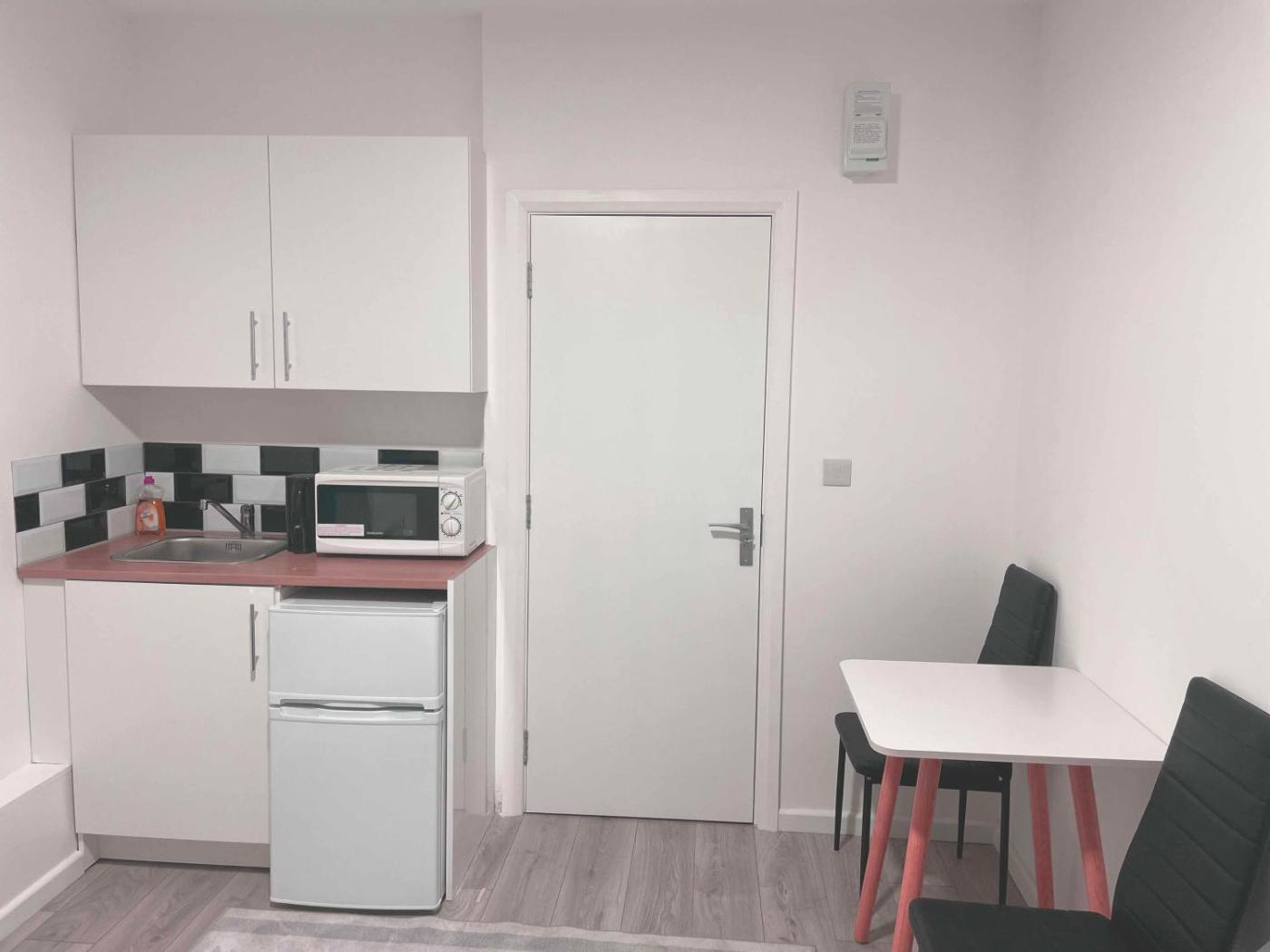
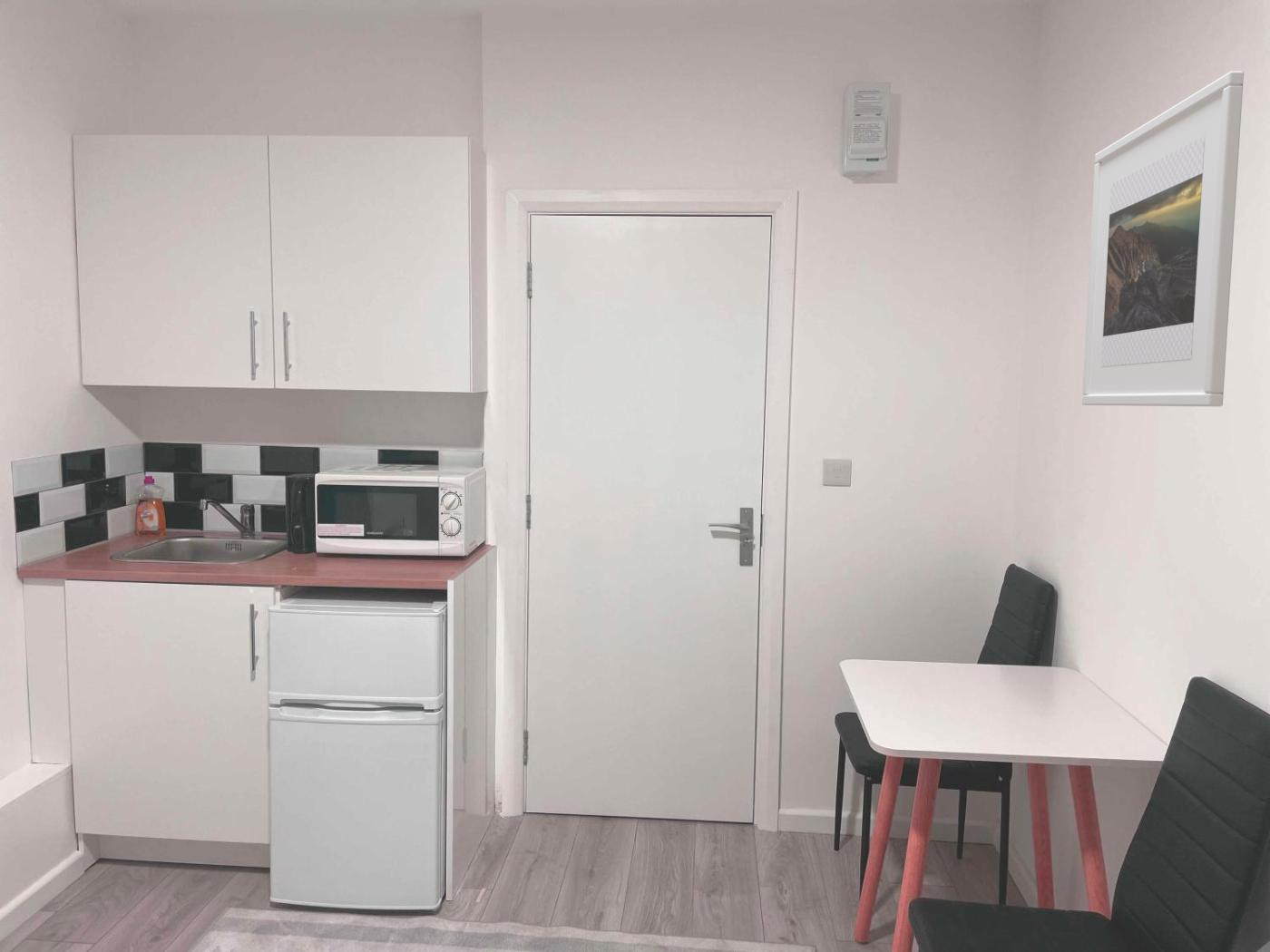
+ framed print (1150, 263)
